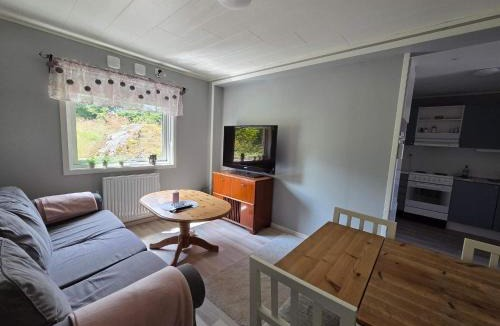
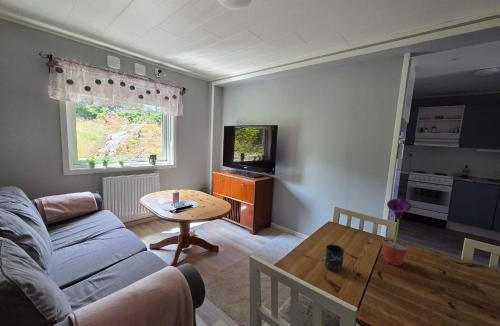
+ potted flower (397, 230)
+ mug (333, 255)
